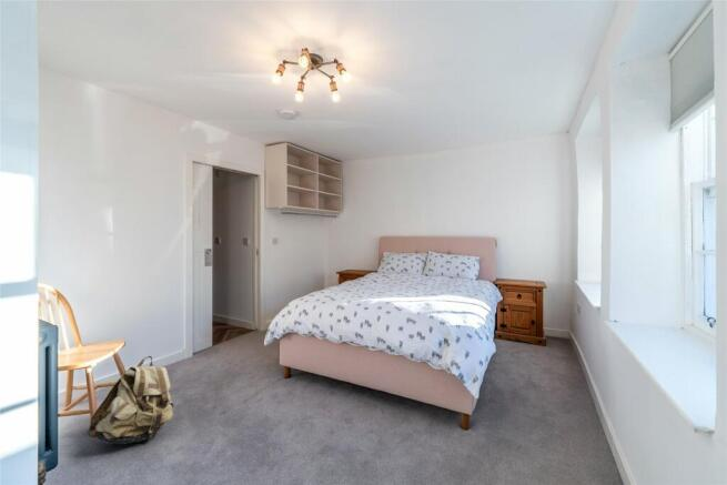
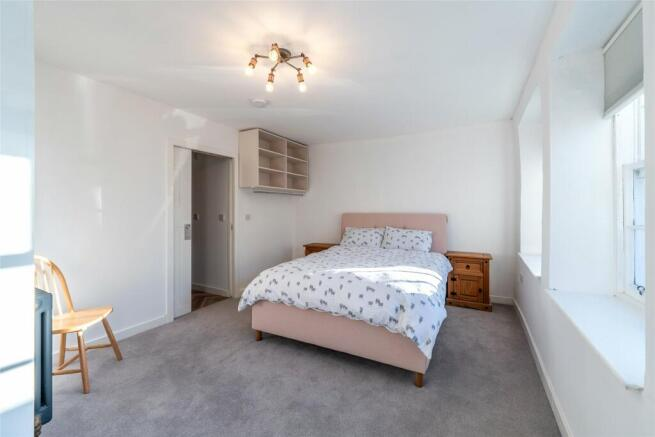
- backpack (132, 400)
